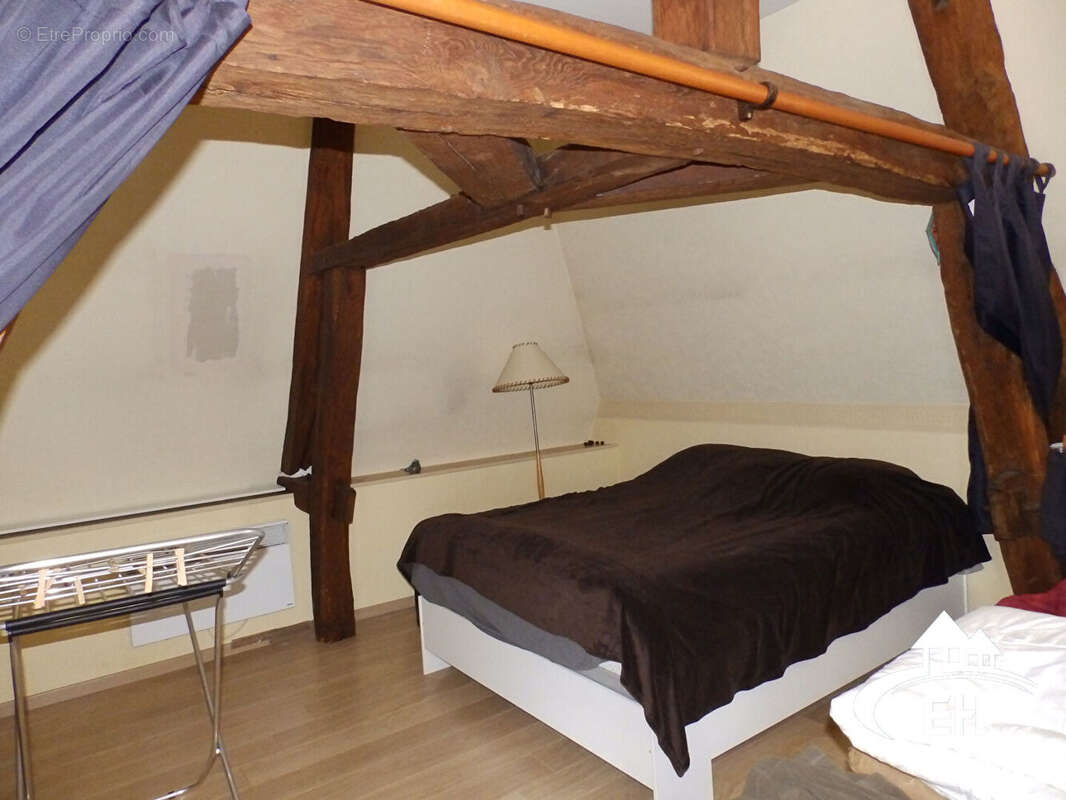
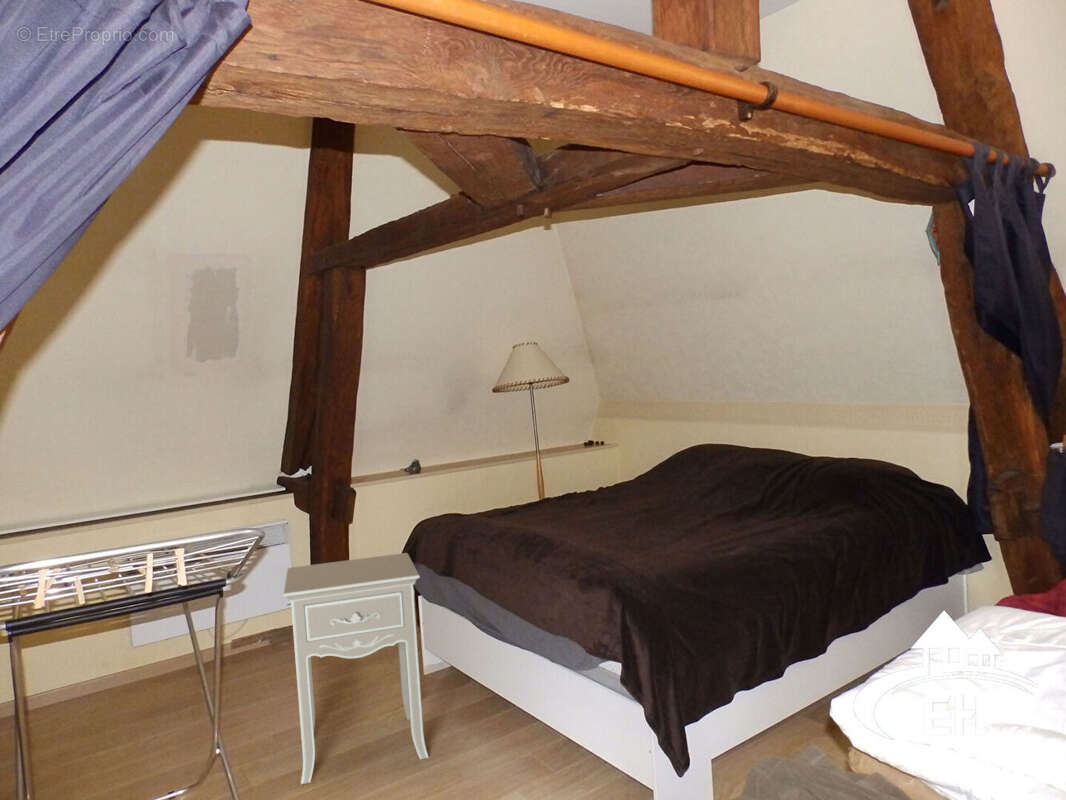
+ nightstand (357, 657)
